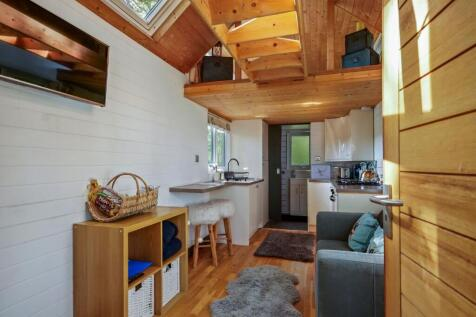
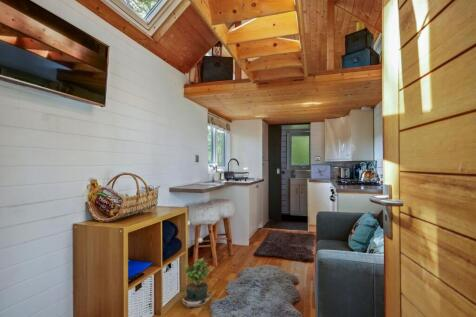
+ potted plant (198, 280)
